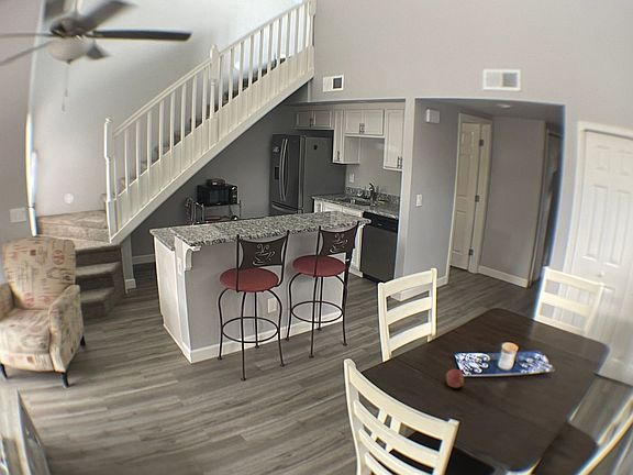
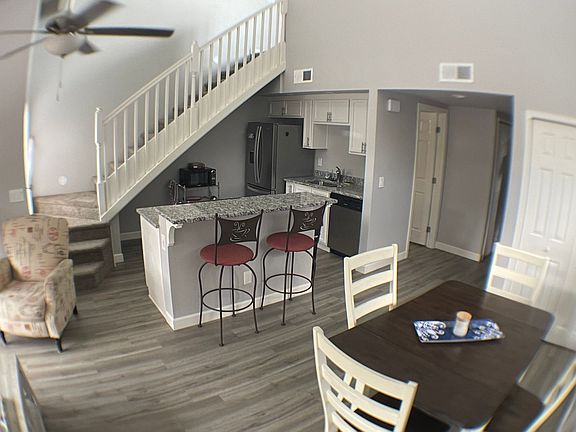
- apple (455, 377)
